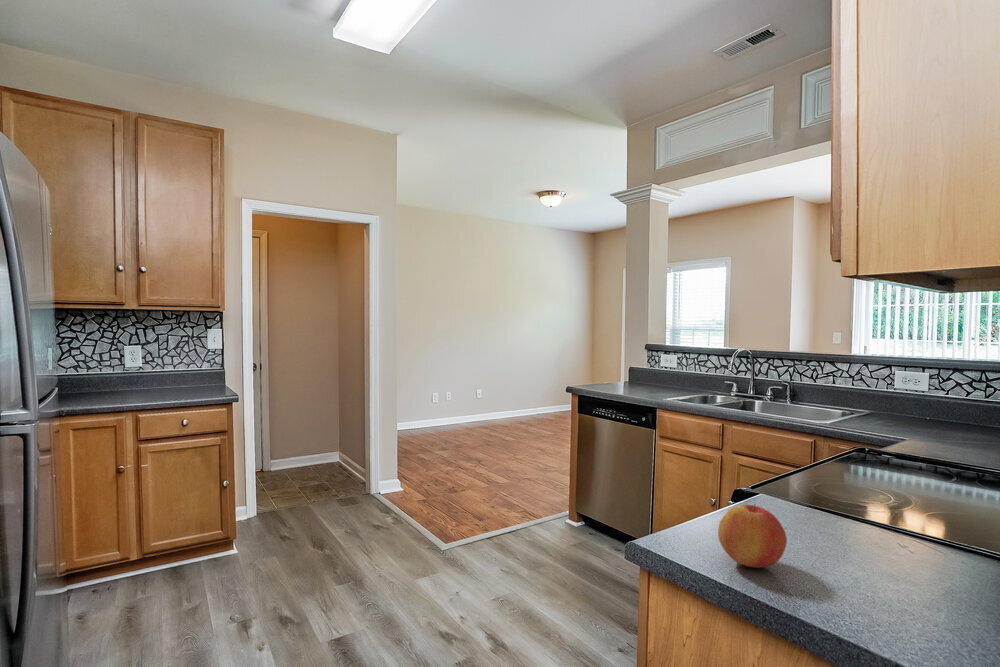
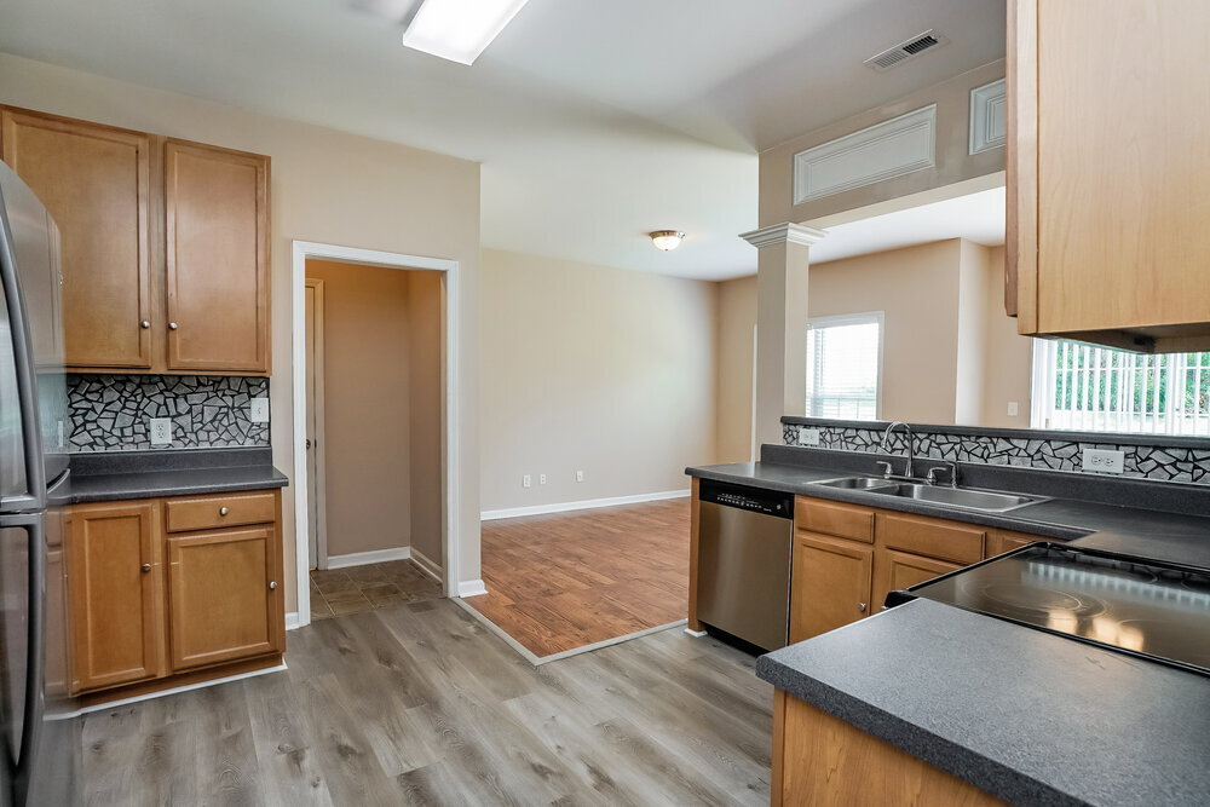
- apple (751, 533)
